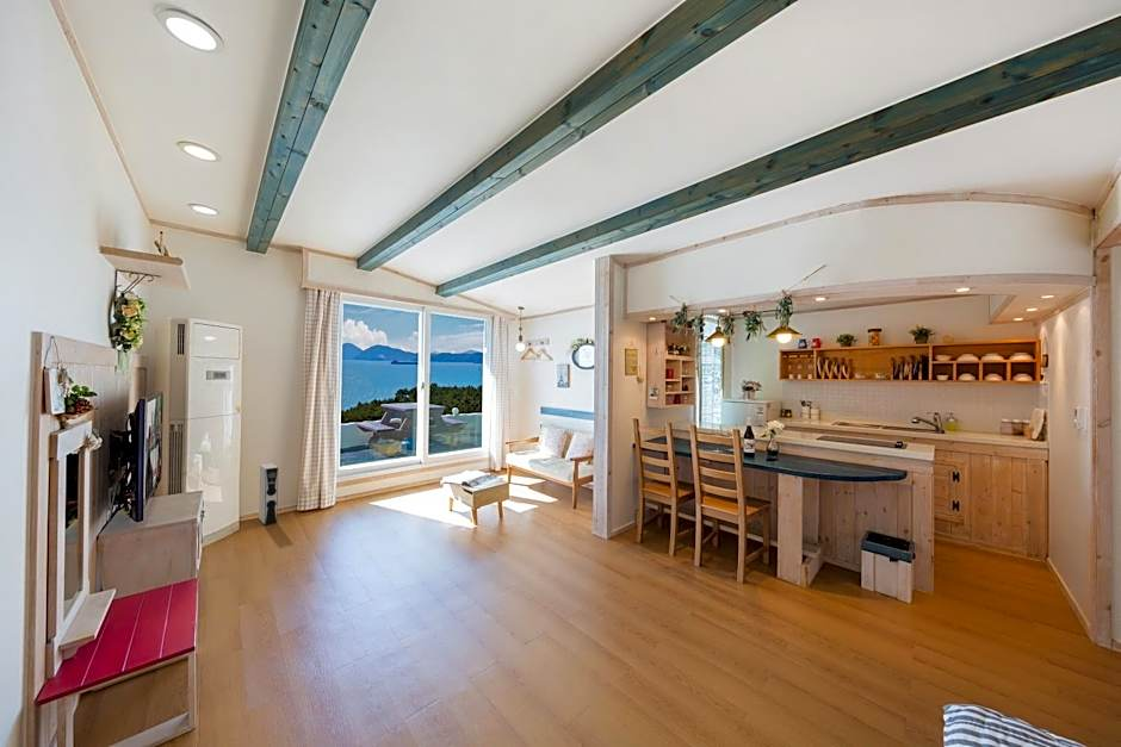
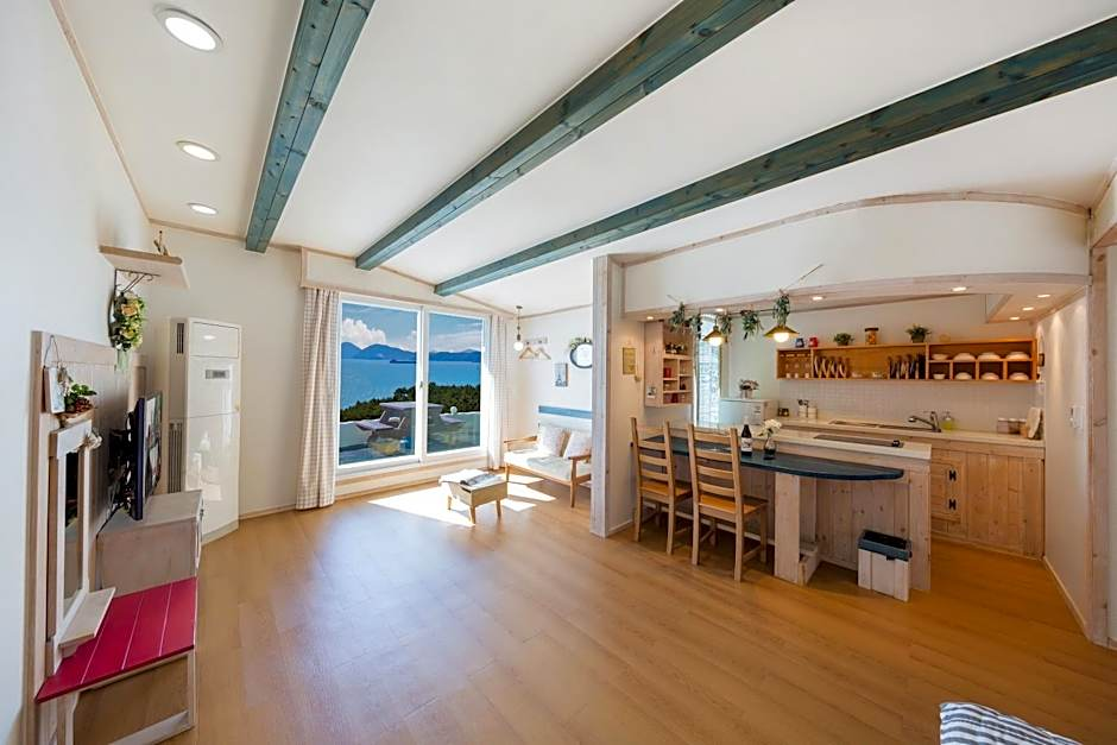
- speaker (268, 493)
